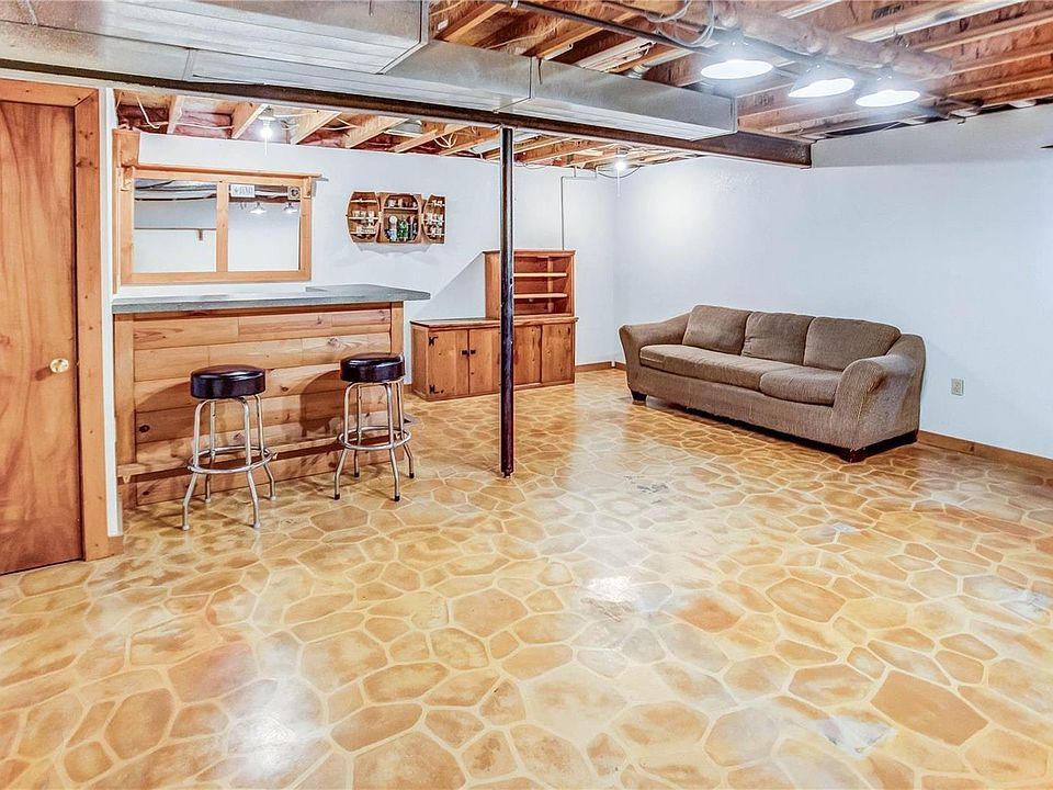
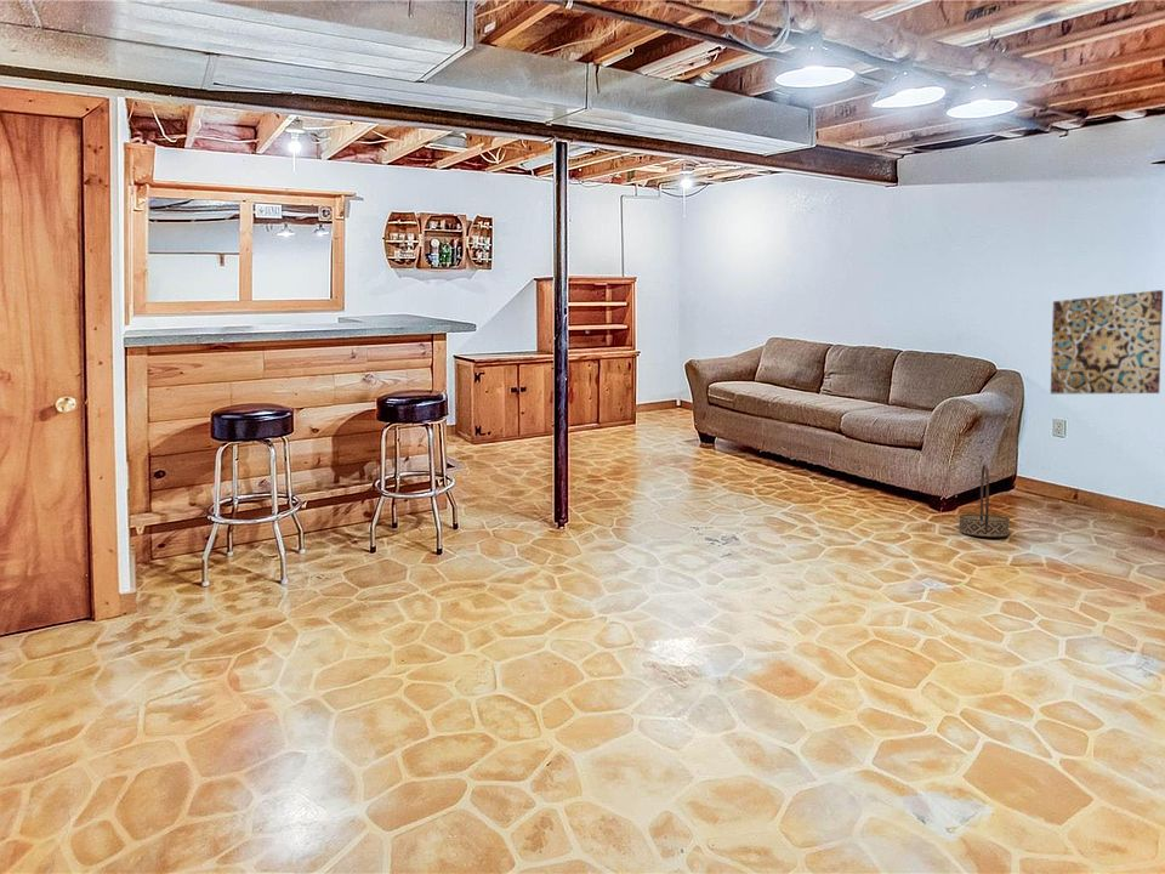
+ basket (985, 498)
+ wall art (1103, 345)
